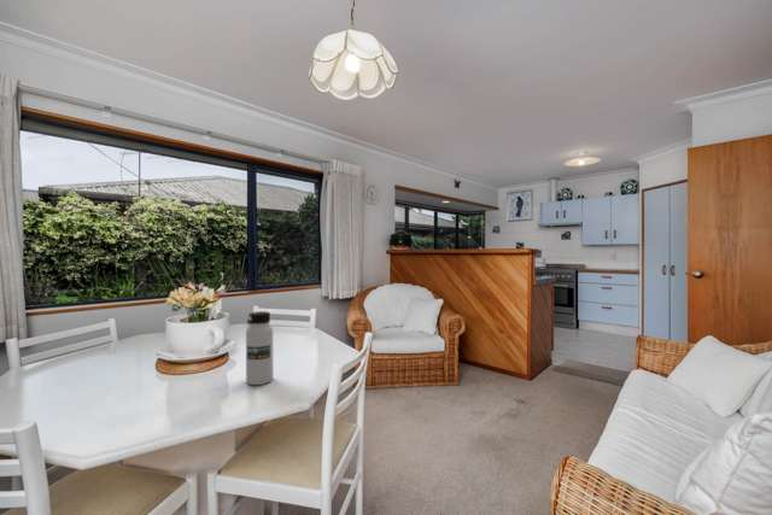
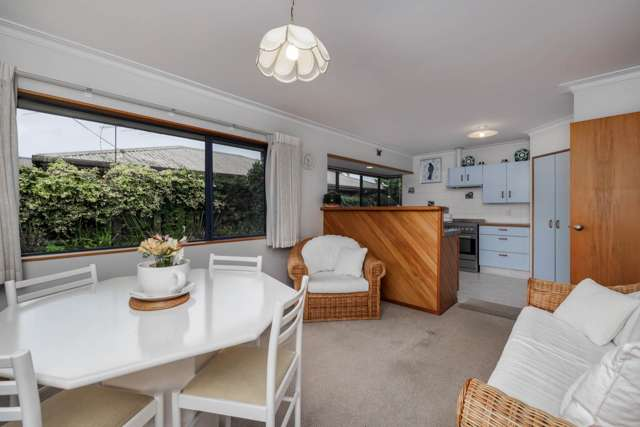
- water bottle (259, 346)
